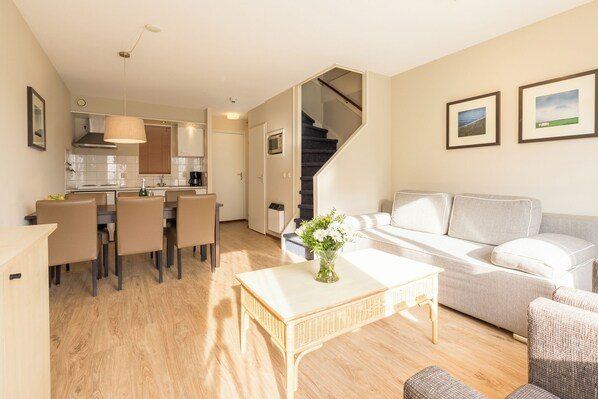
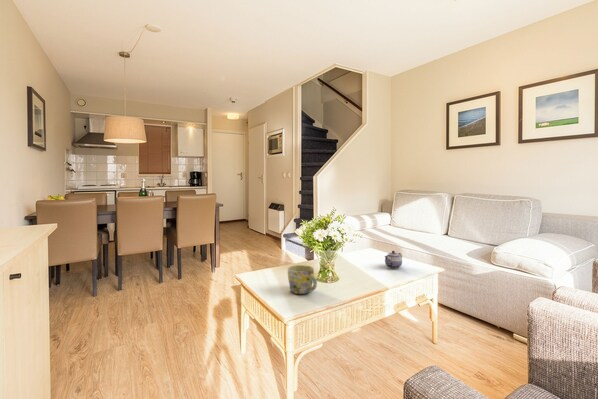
+ mug (303, 280)
+ teapot (393, 259)
